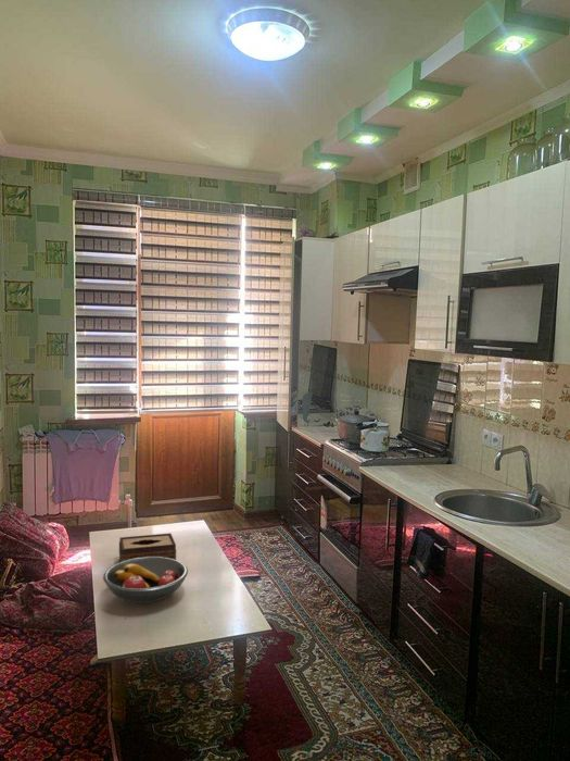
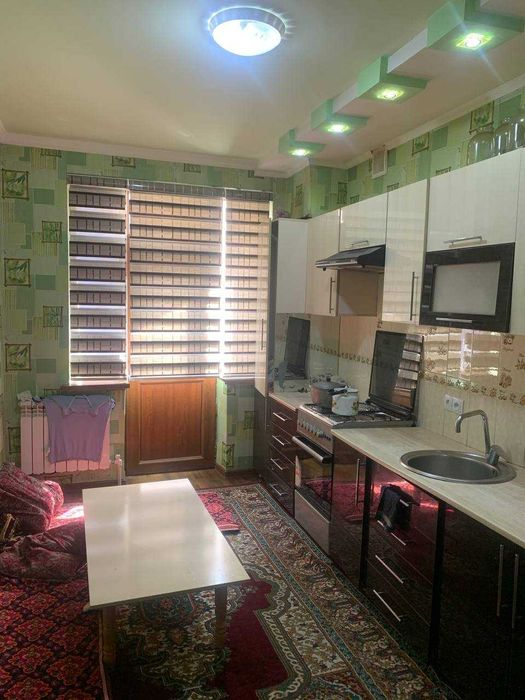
- tissue box (147, 550)
- fruit bowl (145, 579)
